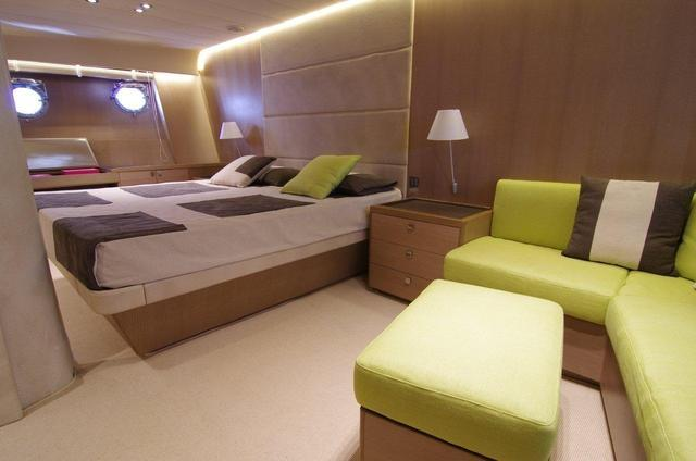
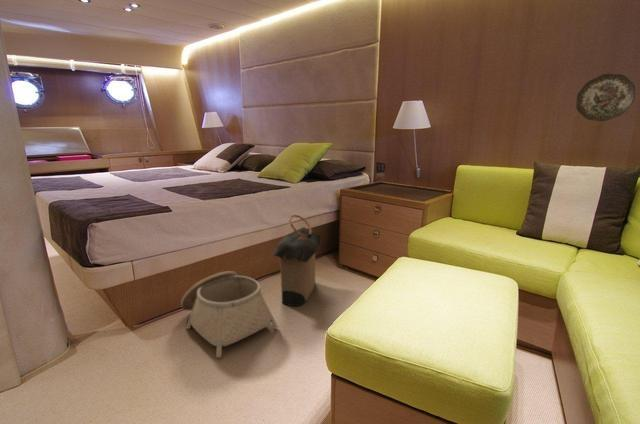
+ decorative plate (604, 97)
+ basket (223, 300)
+ laundry hamper (299, 256)
